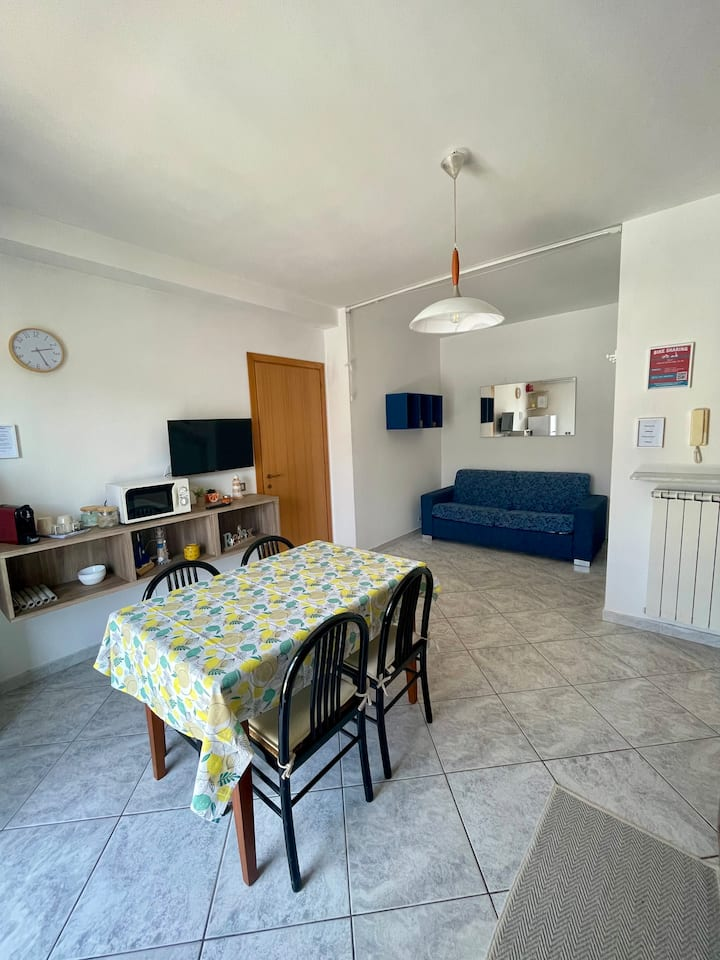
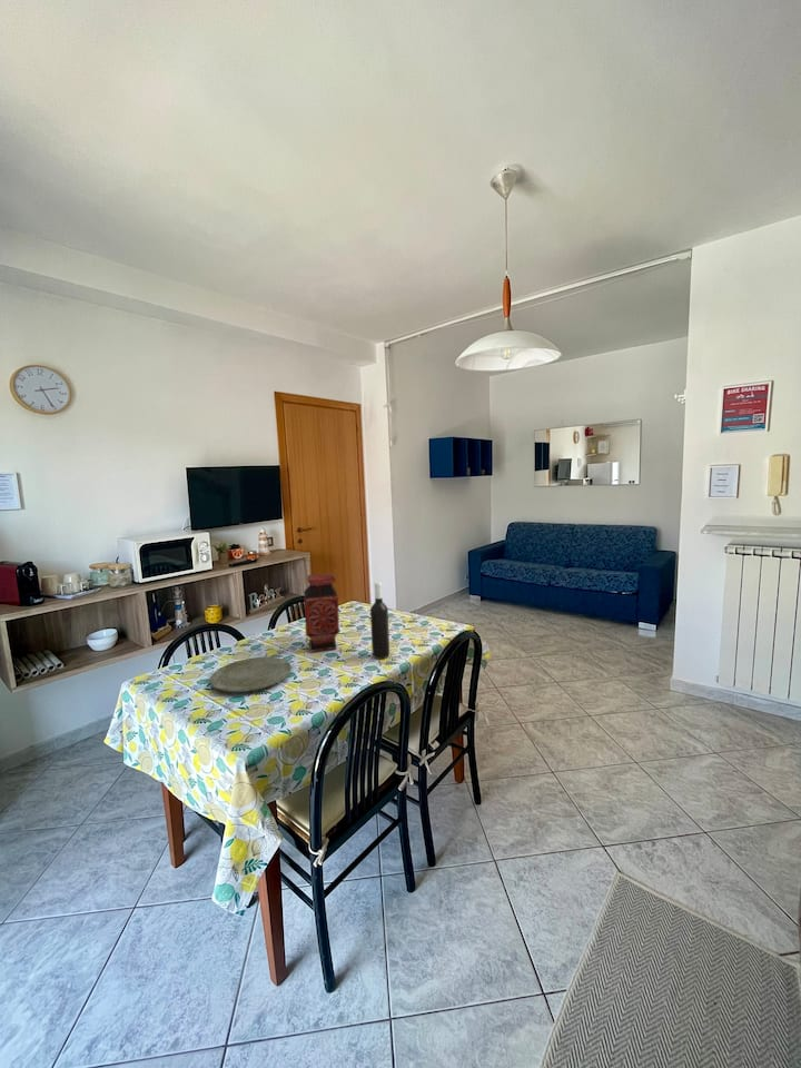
+ wine bottle (379, 619)
+ plate (251, 674)
+ vase (320, 611)
